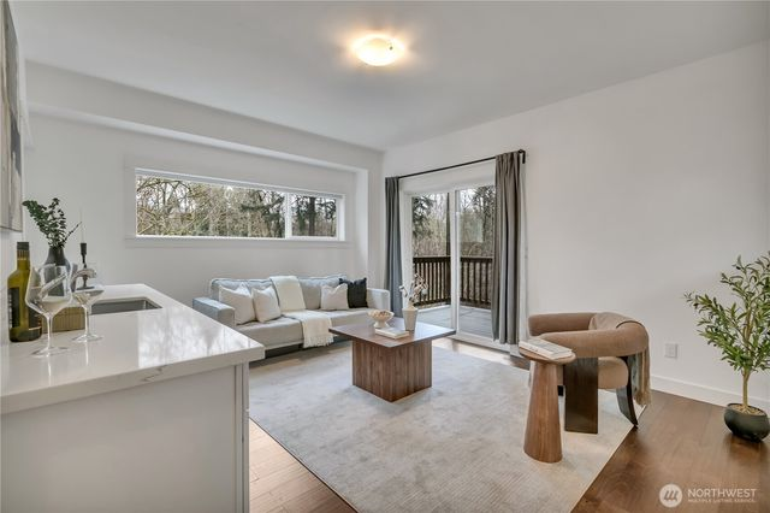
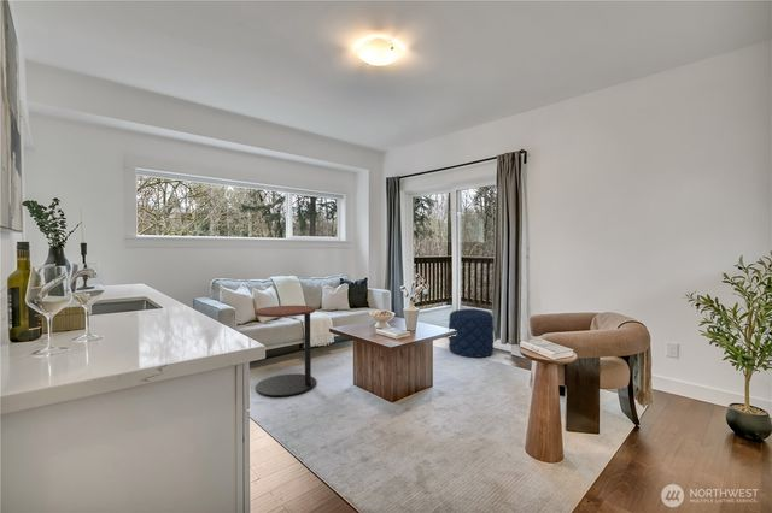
+ side table (305, 347)
+ pouf (470, 331)
